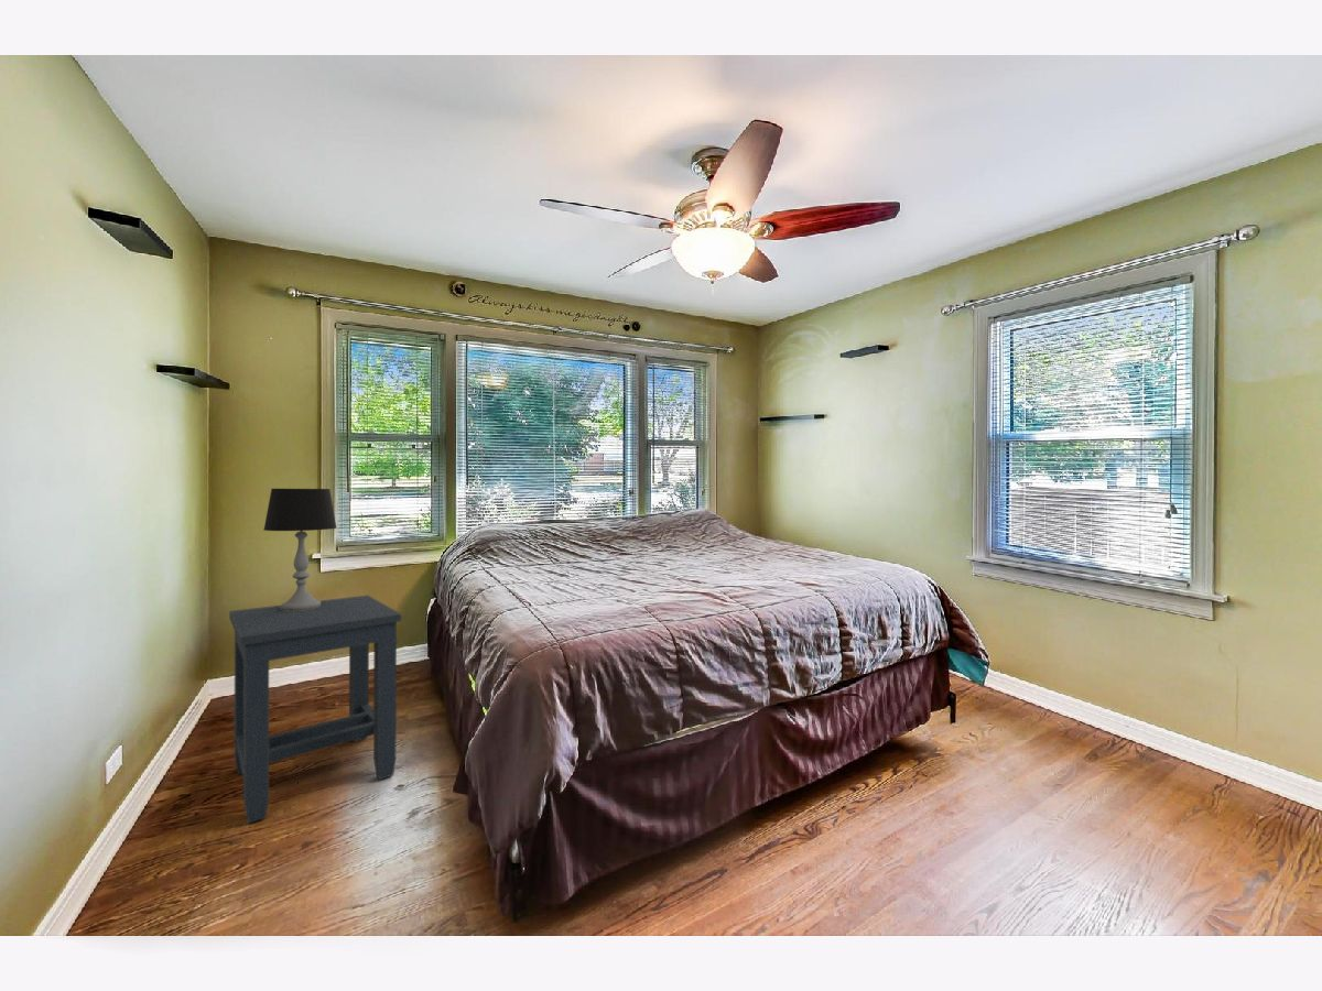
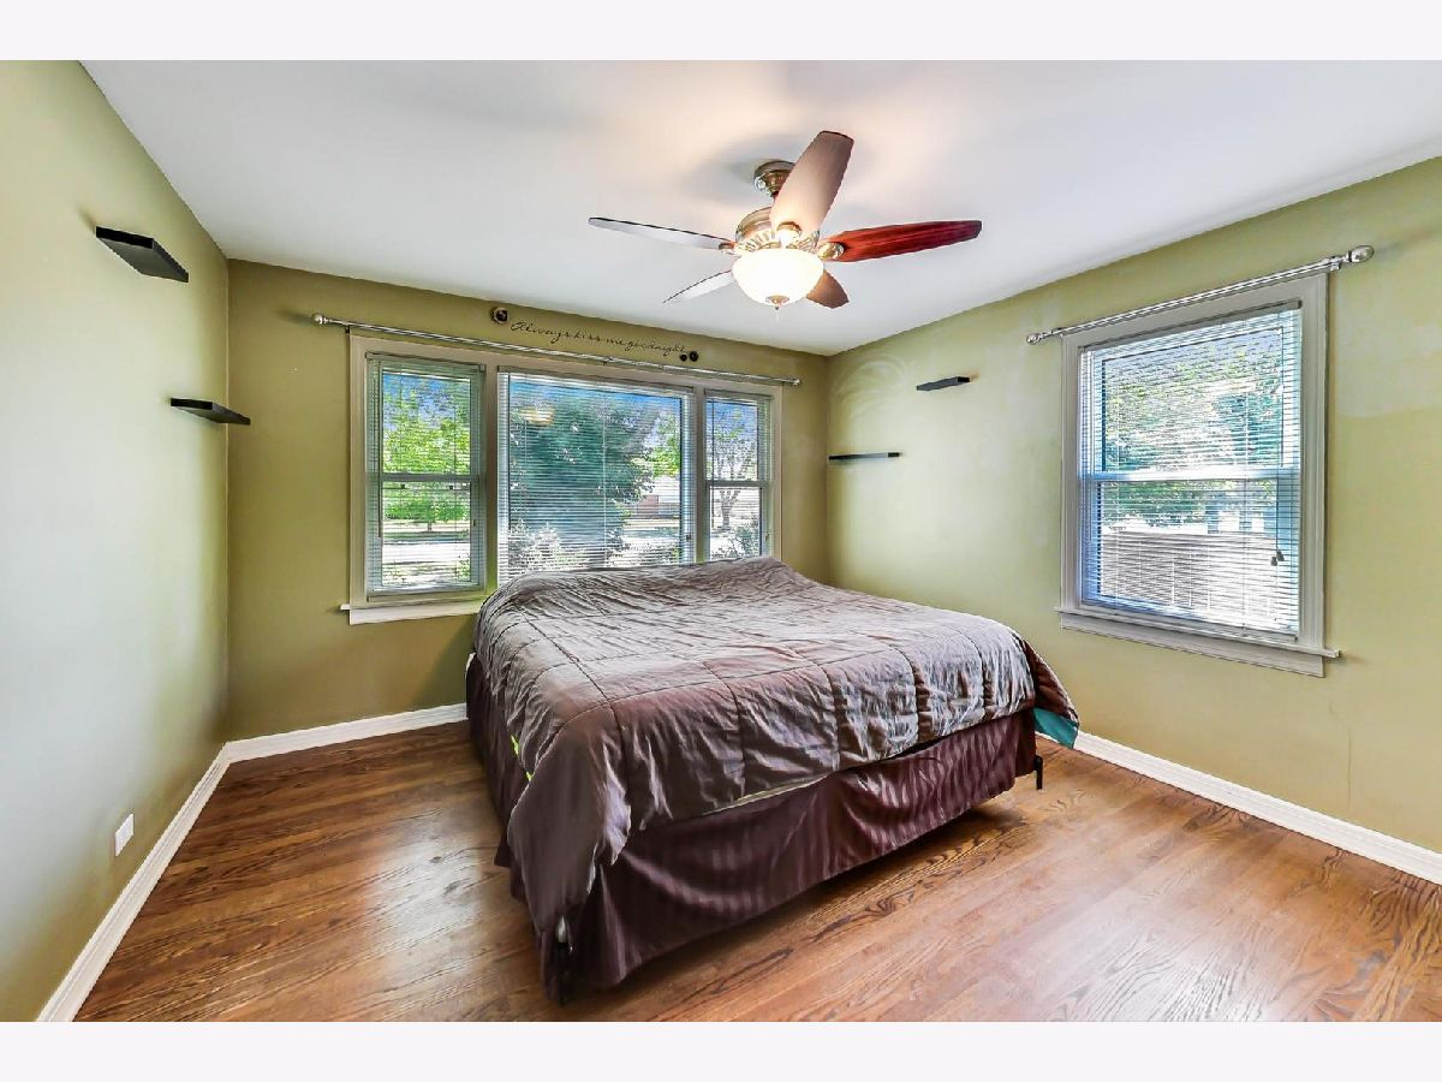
- table lamp (301, 547)
- side table (322, 722)
